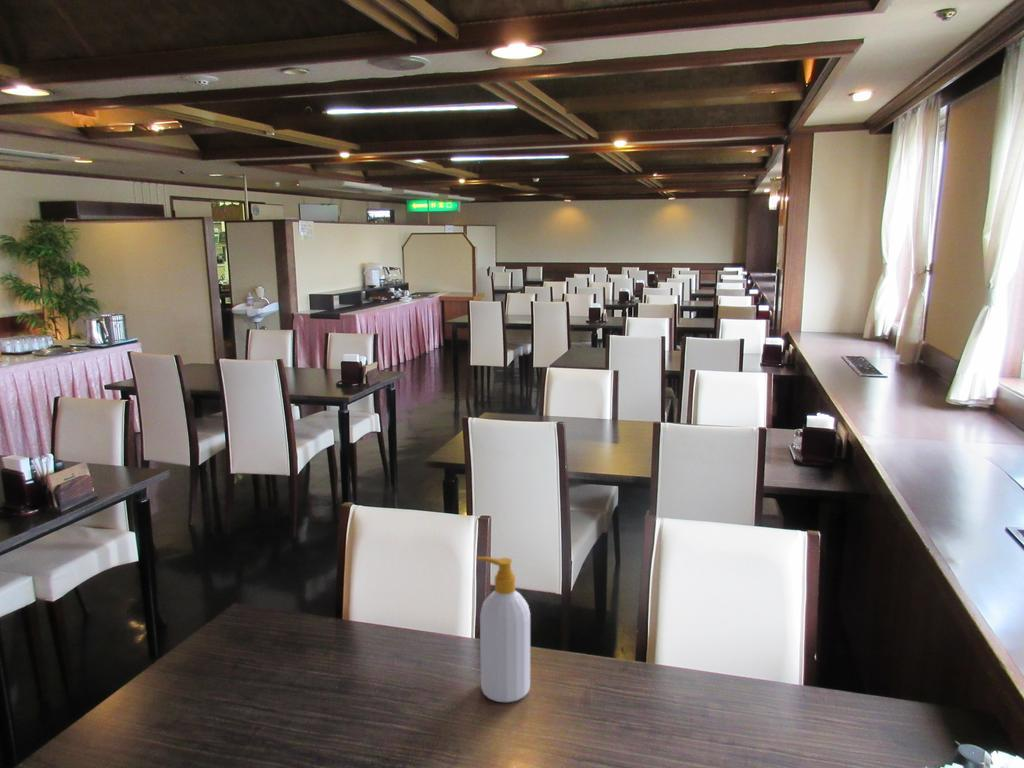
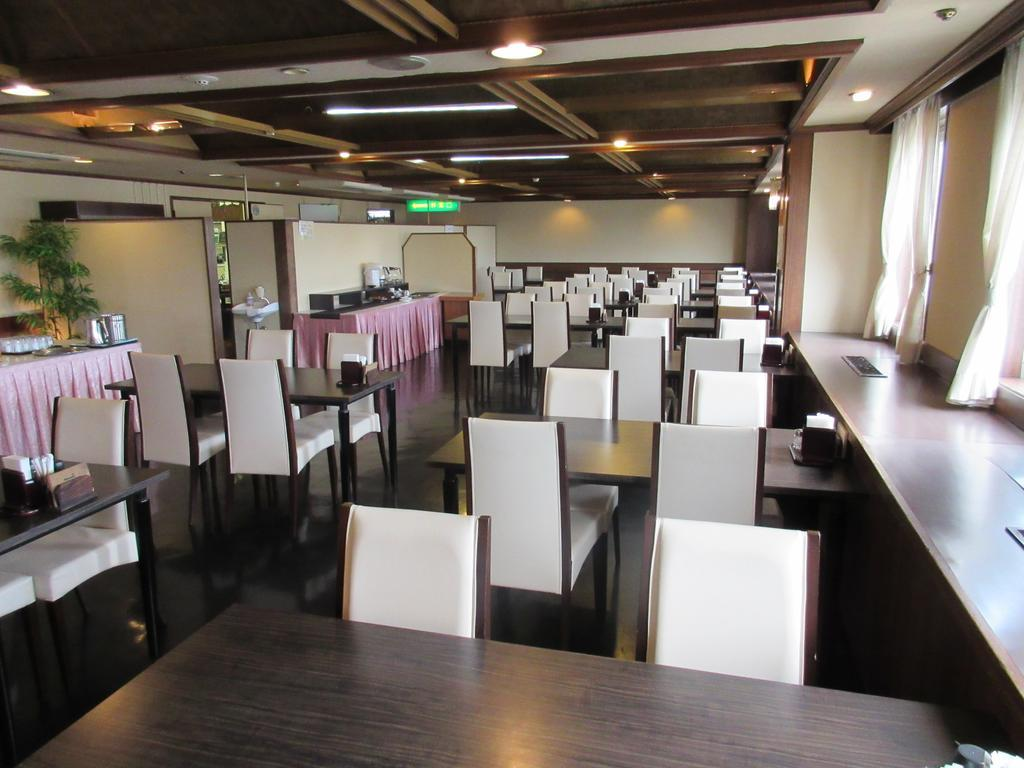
- soap bottle (503, 624)
